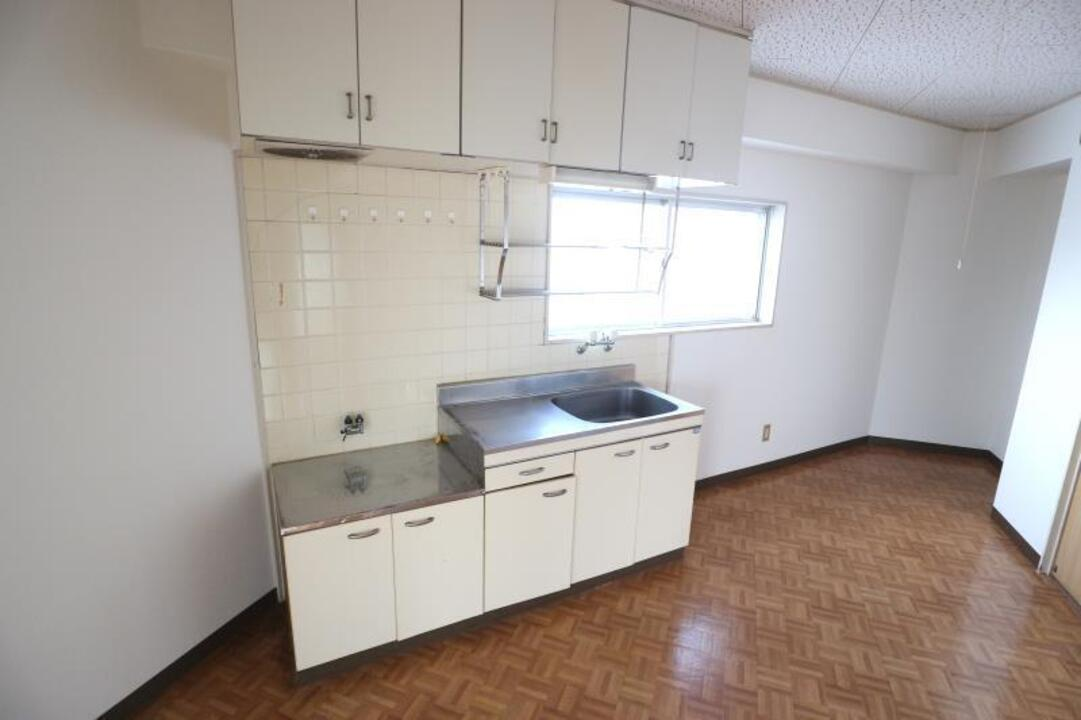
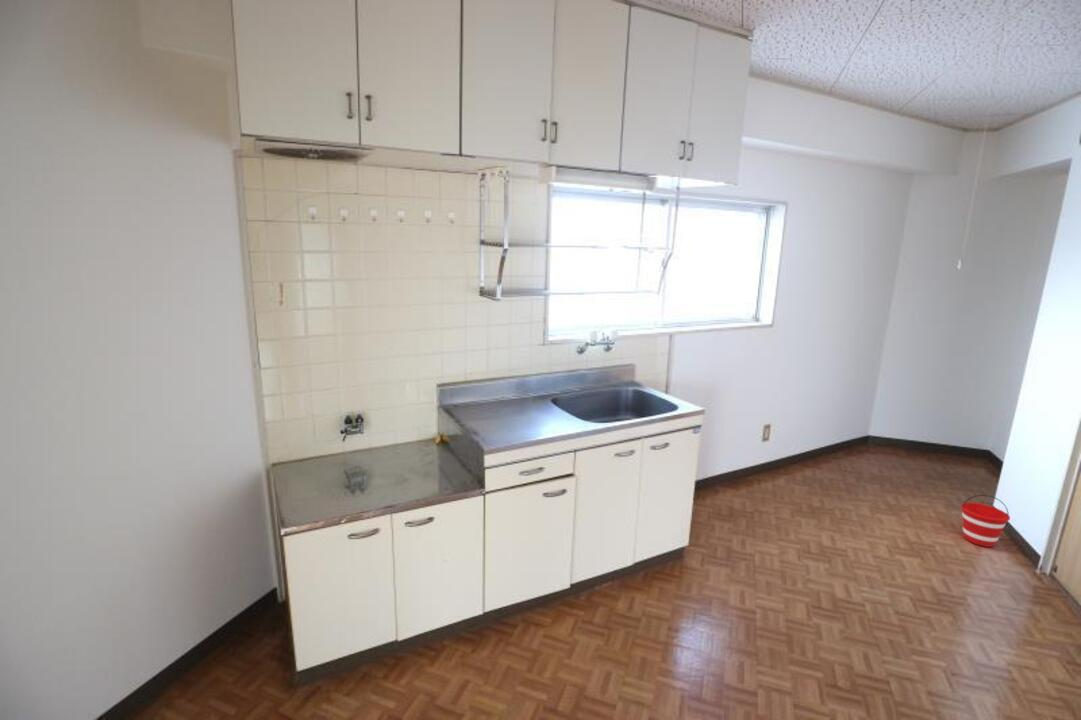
+ bucket (983, 518)
